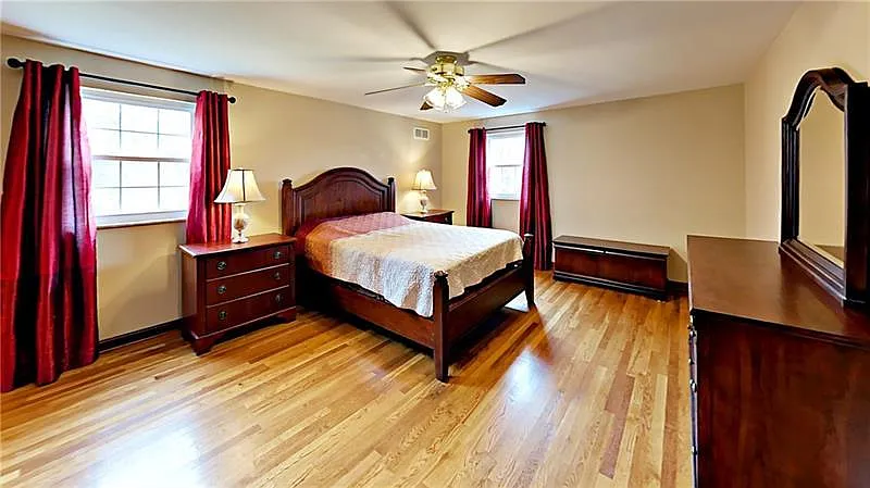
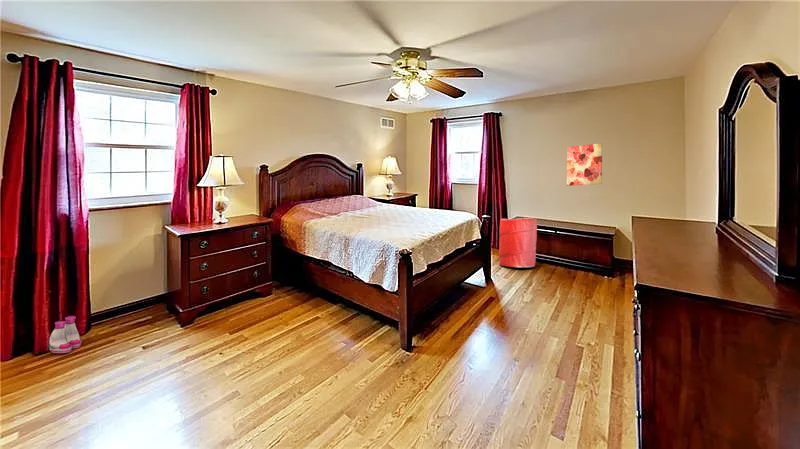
+ wall art (584, 165)
+ boots (66, 332)
+ laundry hamper (517, 241)
